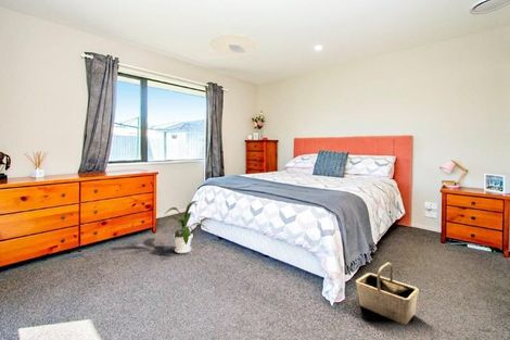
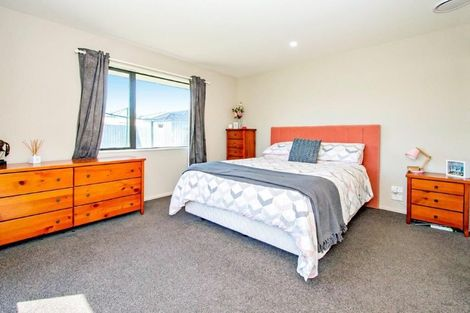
- basket (385, 287)
- house plant (183, 226)
- ceiling light (233, 45)
